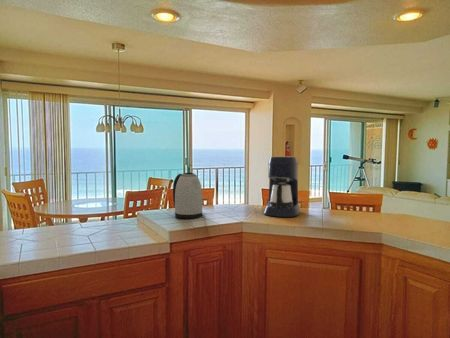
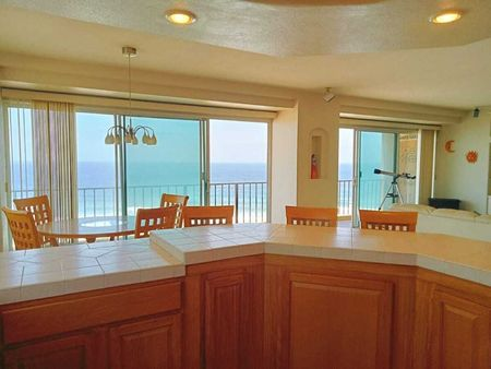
- kettle (185, 193)
- coffee maker (283, 184)
